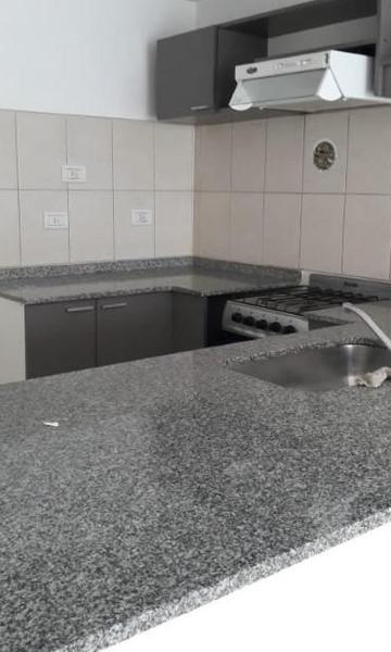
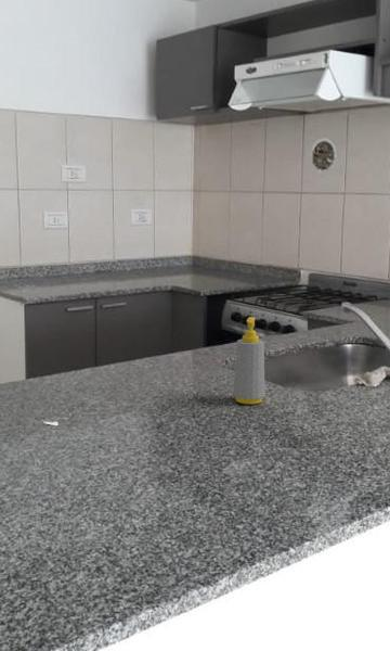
+ soap bottle (249, 359)
